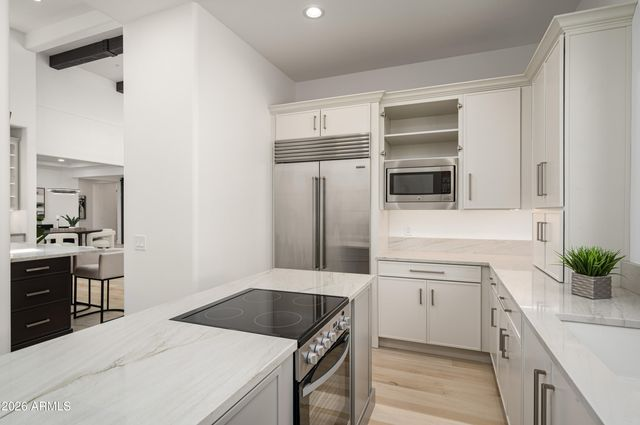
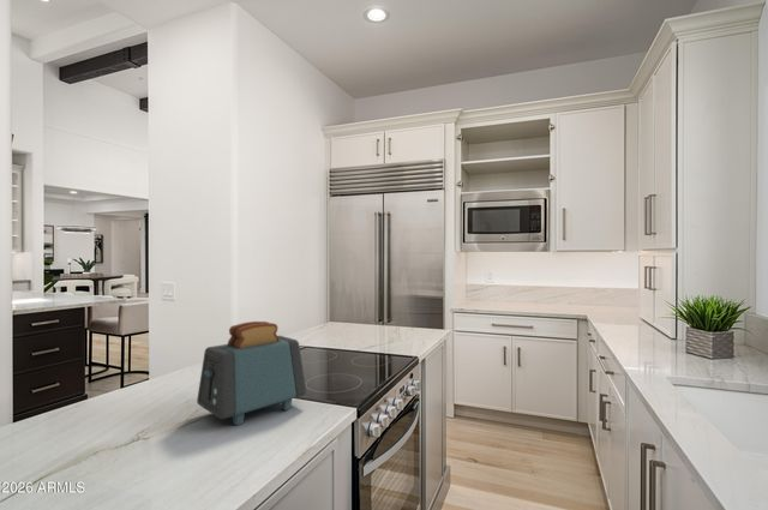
+ toaster (253, 366)
